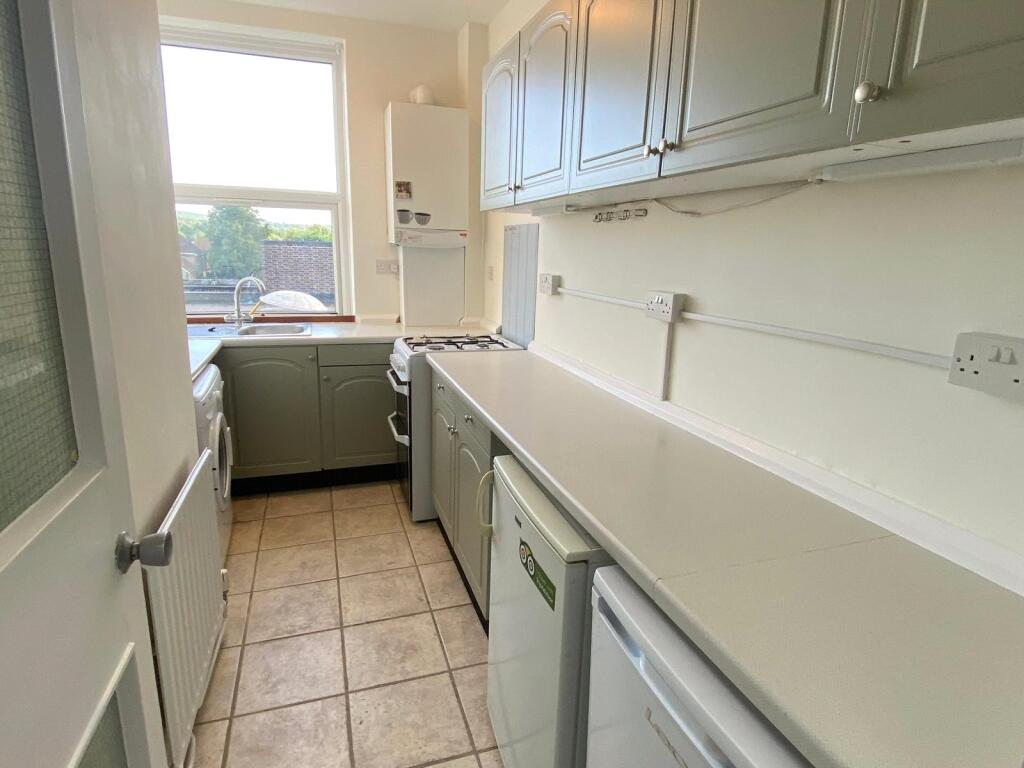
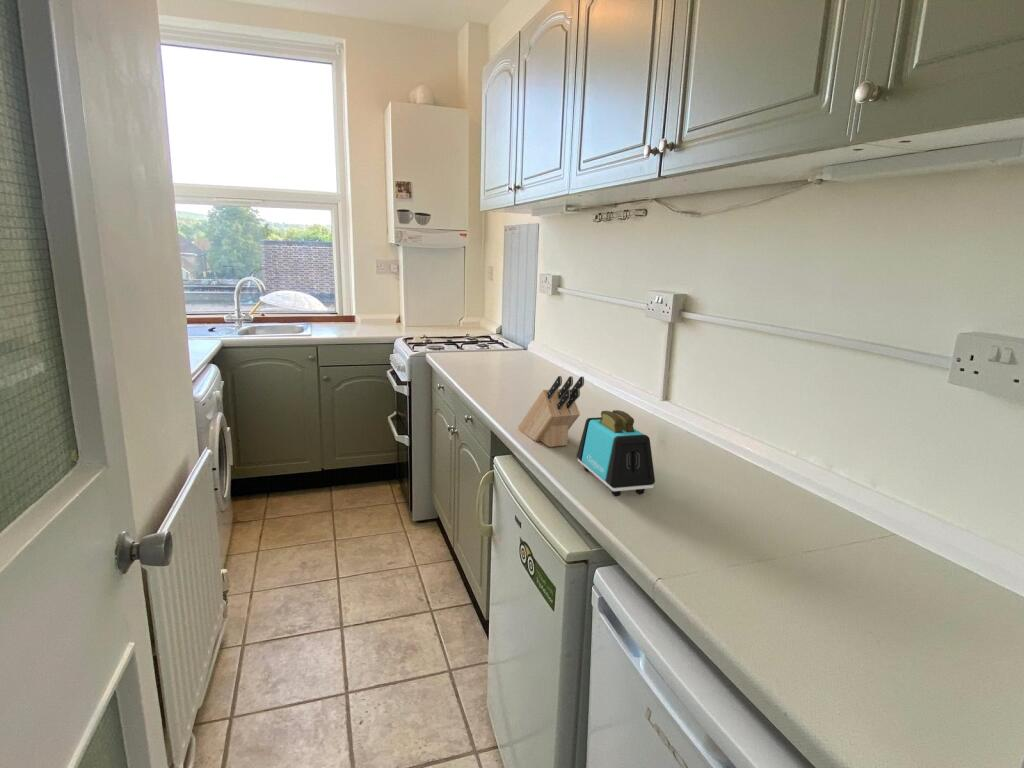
+ toaster (614, 447)
+ knife block (551, 405)
